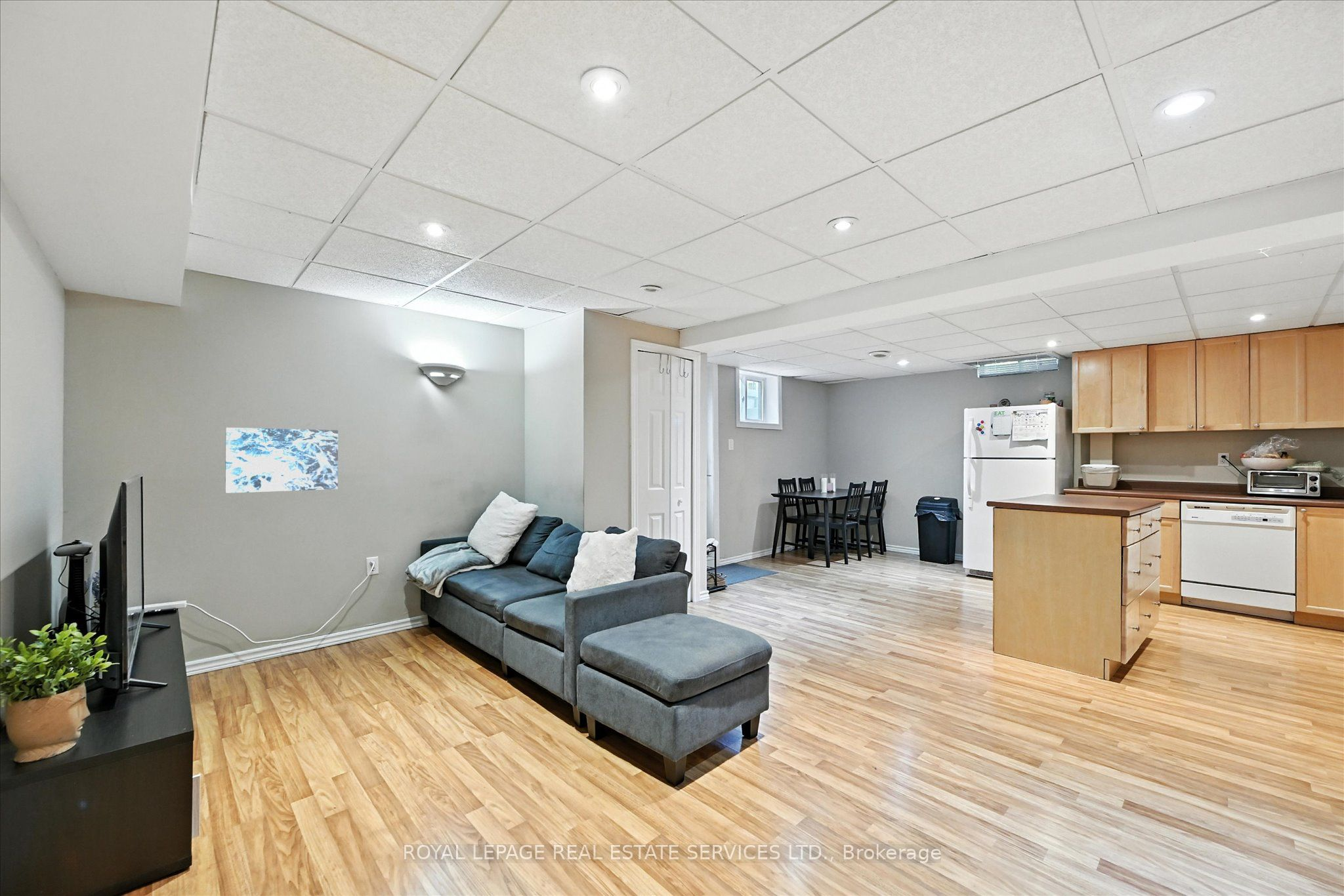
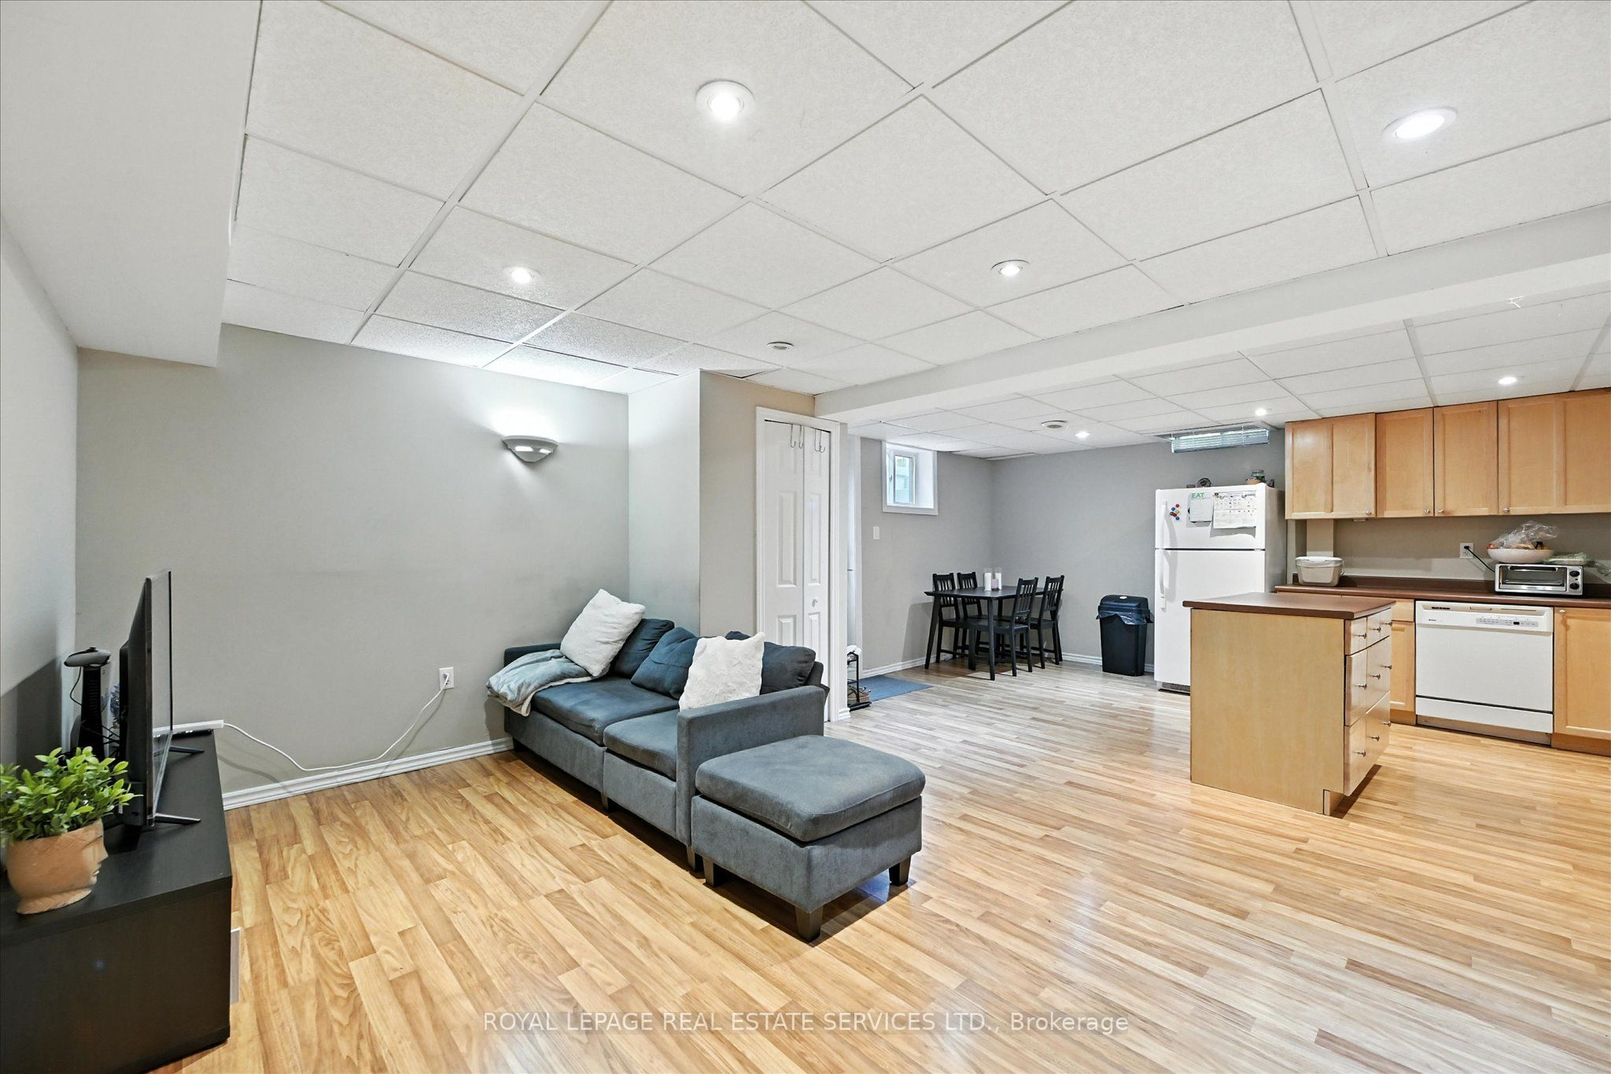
- wall art (284, 460)
